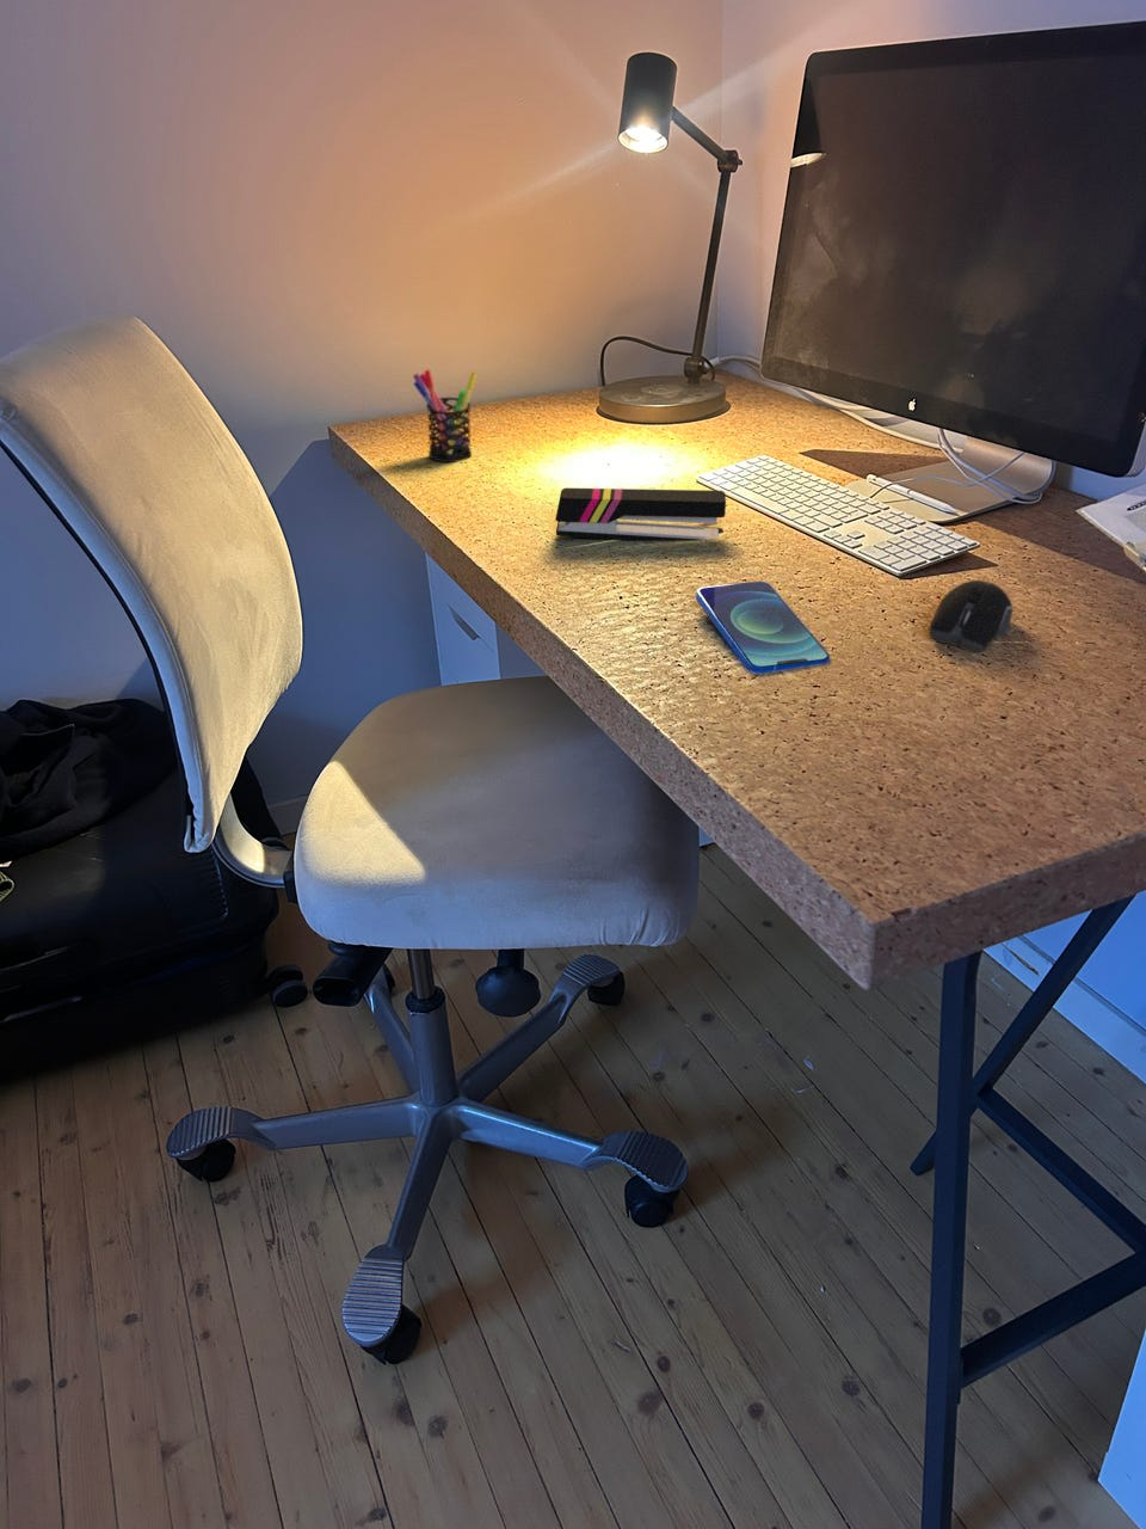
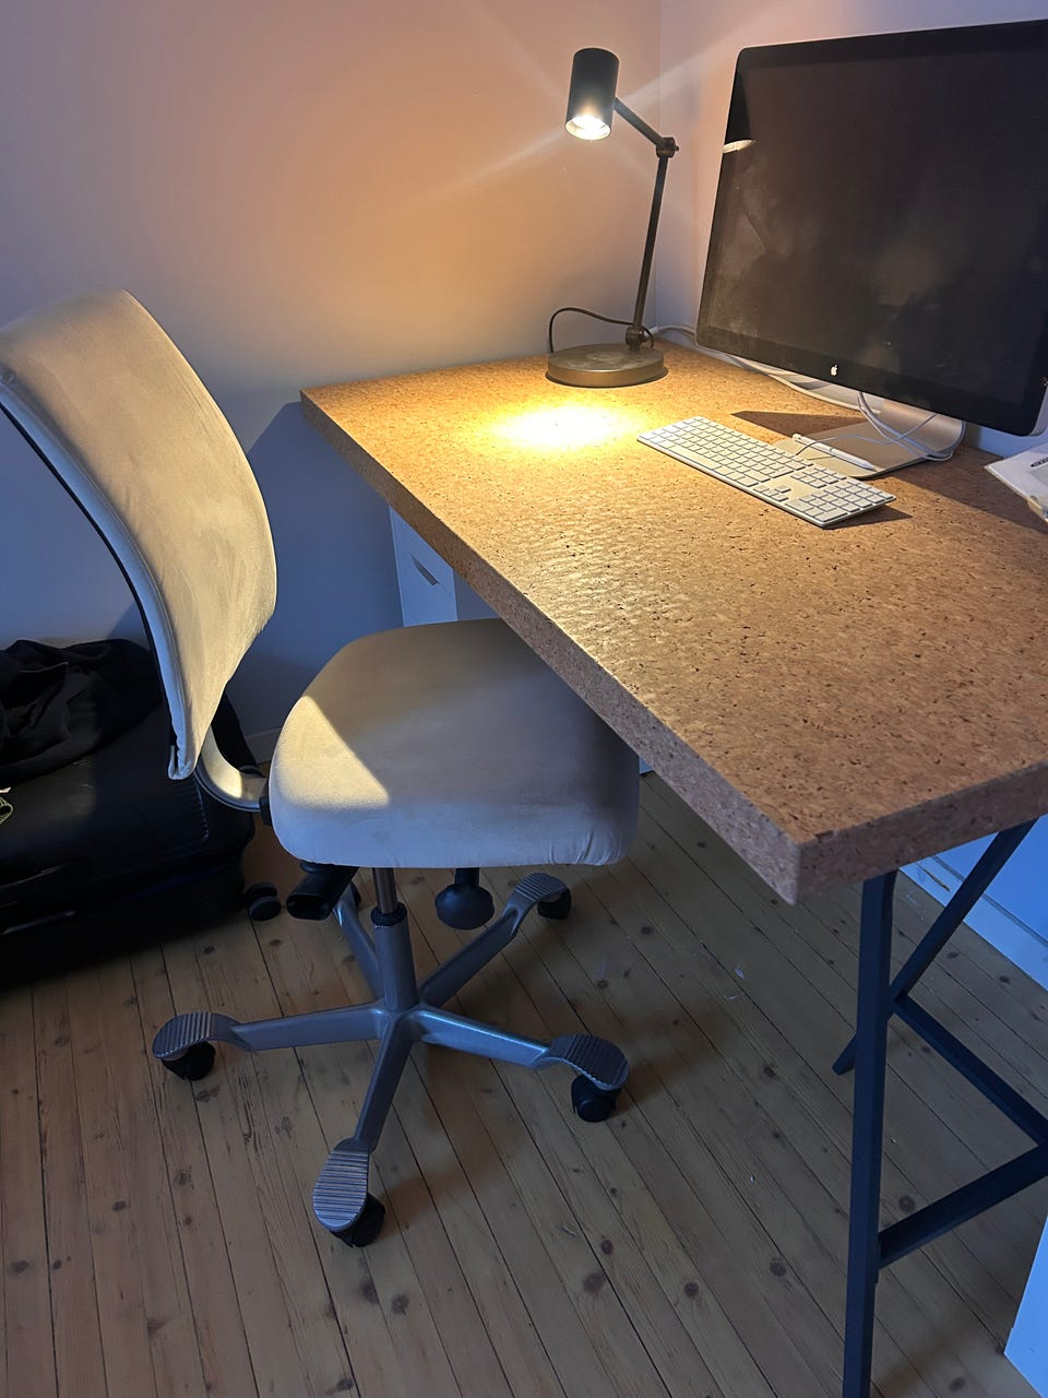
- stapler (640, 513)
- pen holder (449, 413)
- computer mouse (974, 608)
- smartphone (760, 625)
